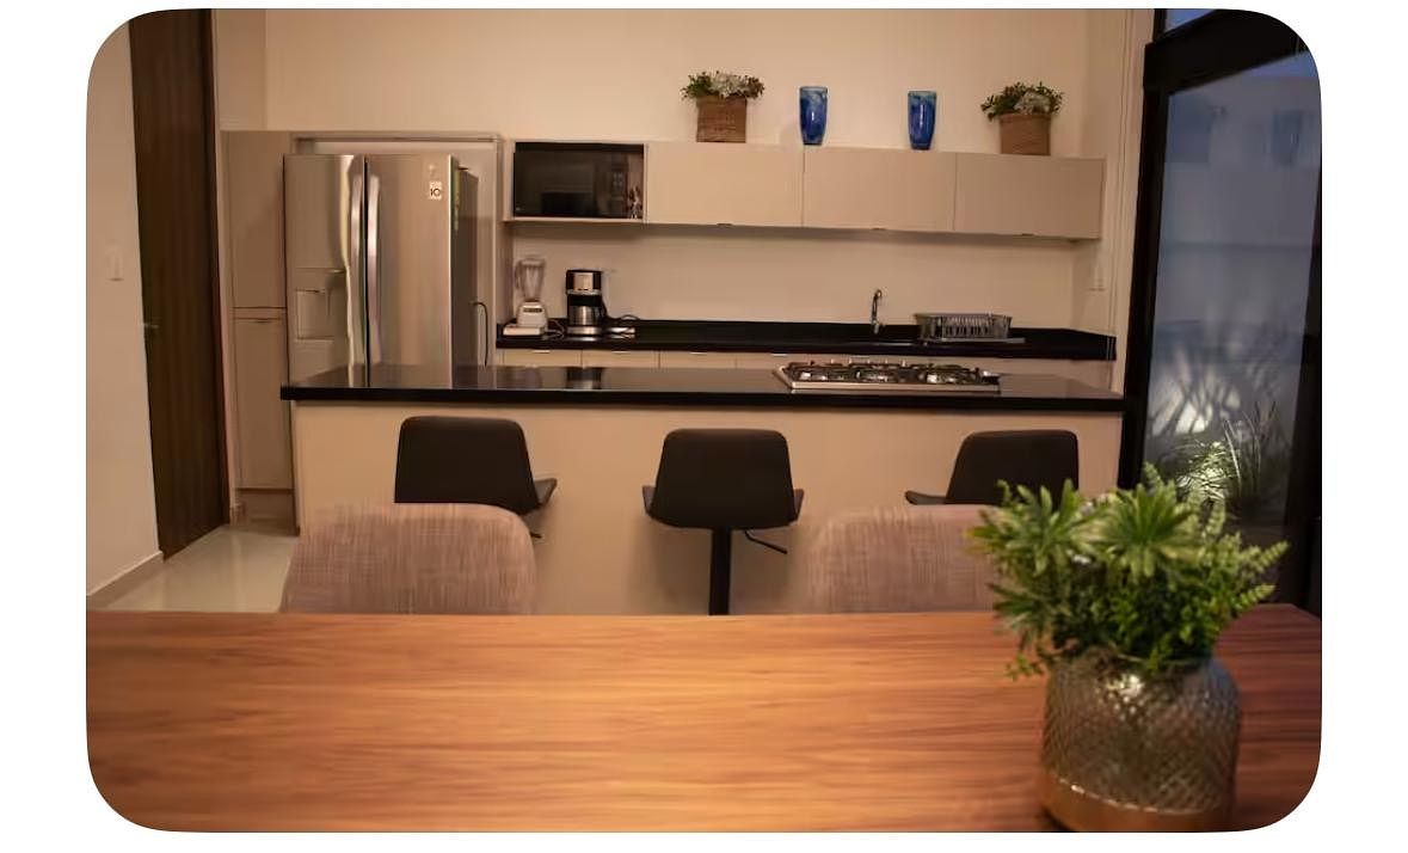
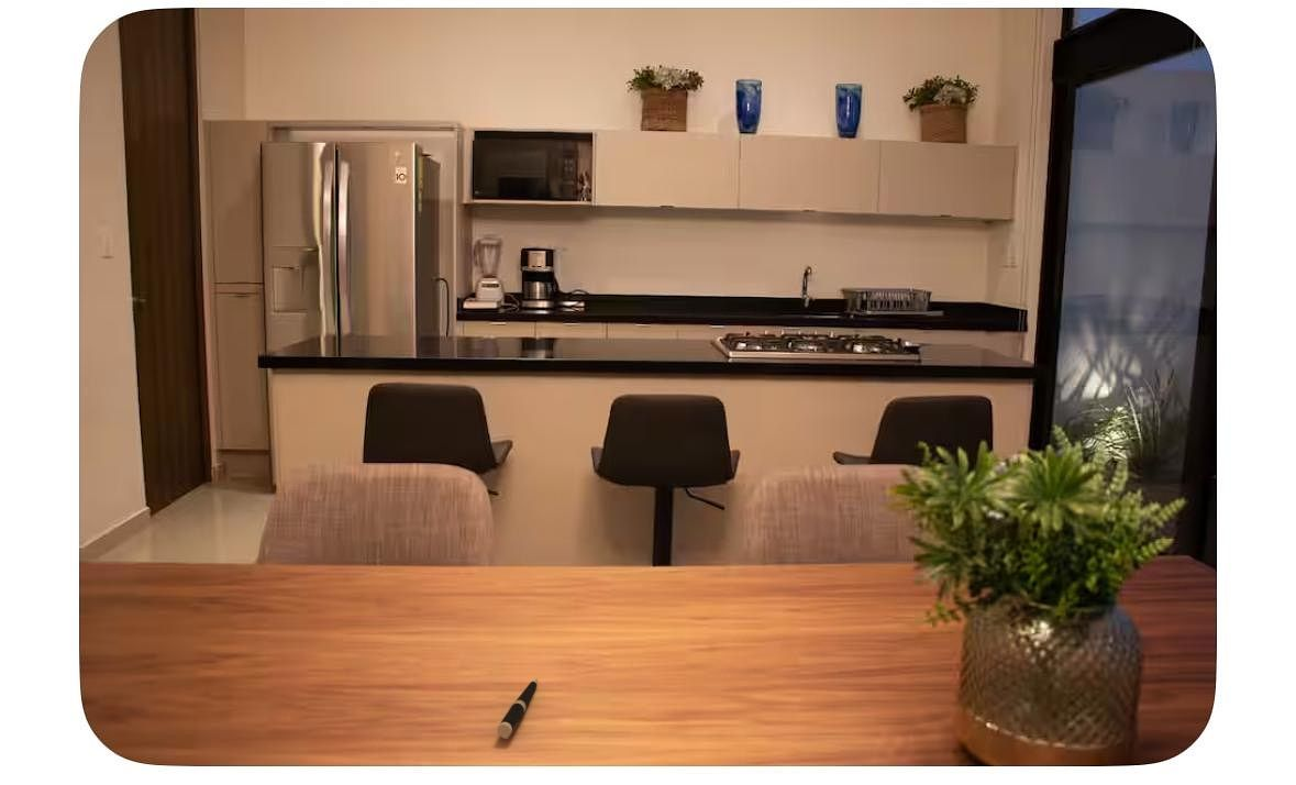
+ pen (521, 700)
